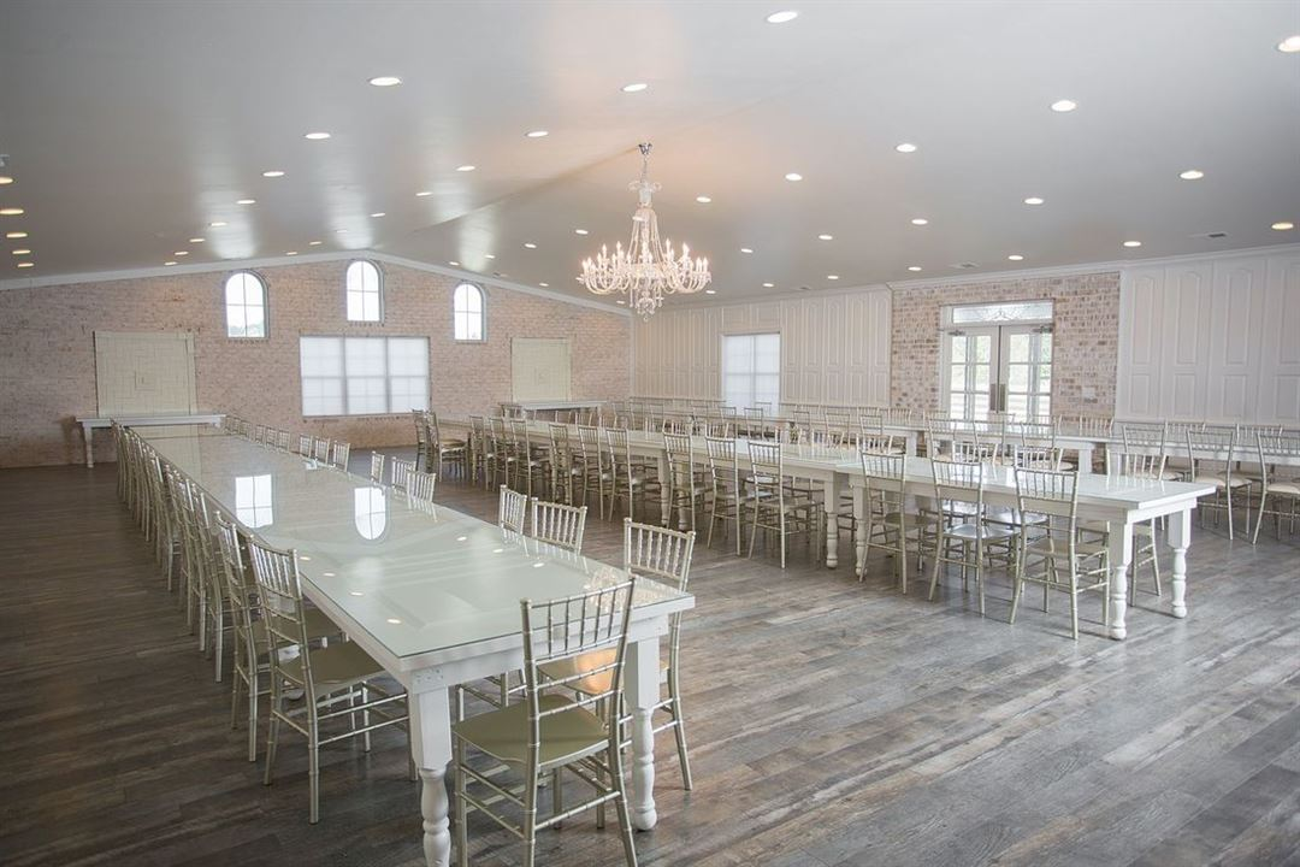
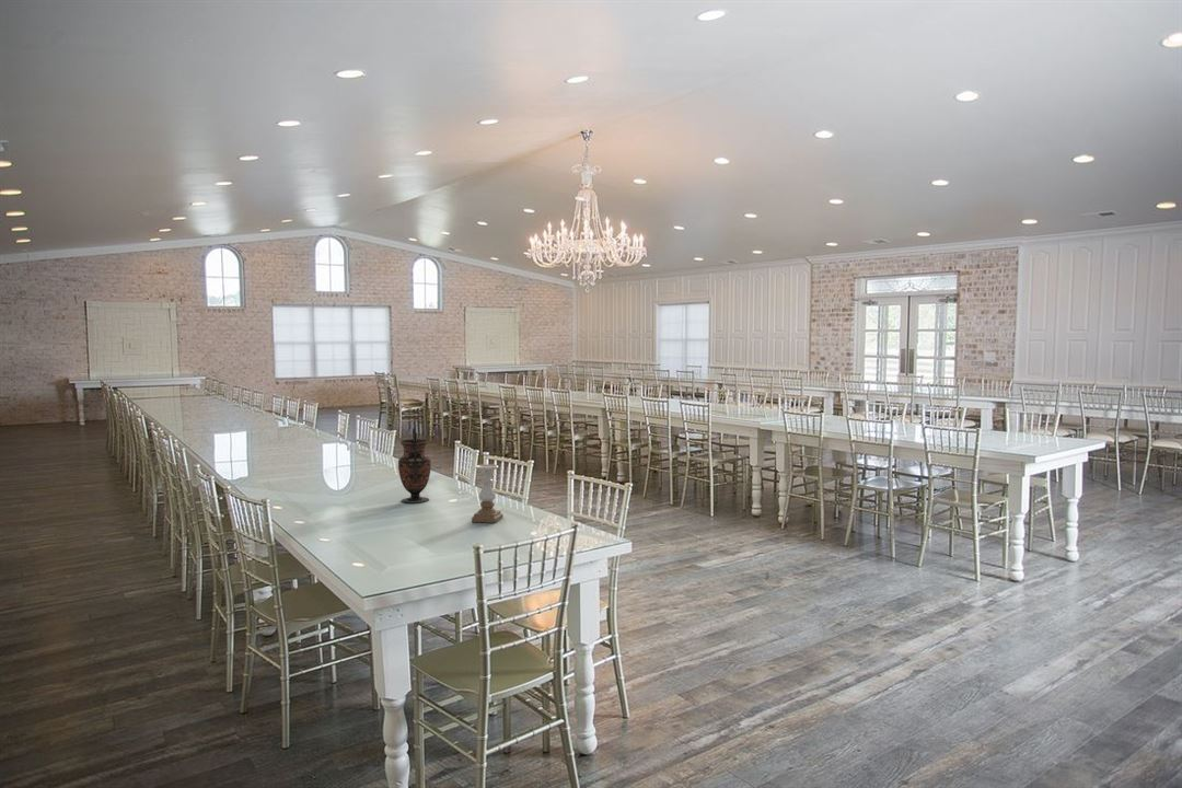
+ vase (414, 464)
+ candle holder (487, 493)
